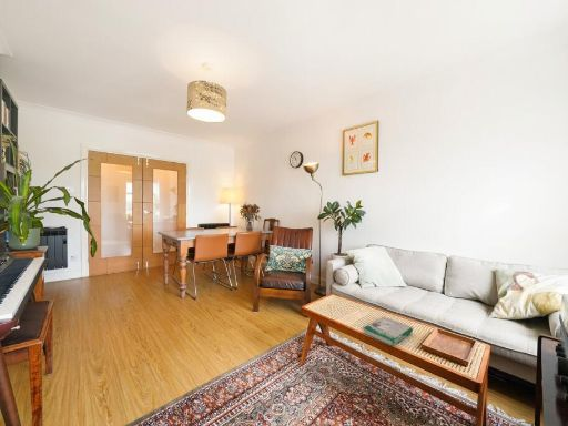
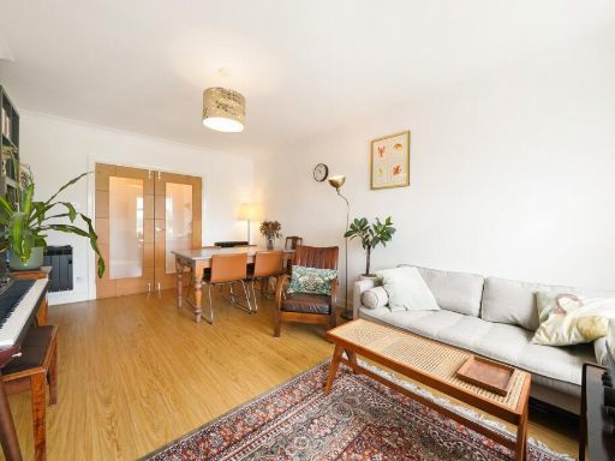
- book (387, 329)
